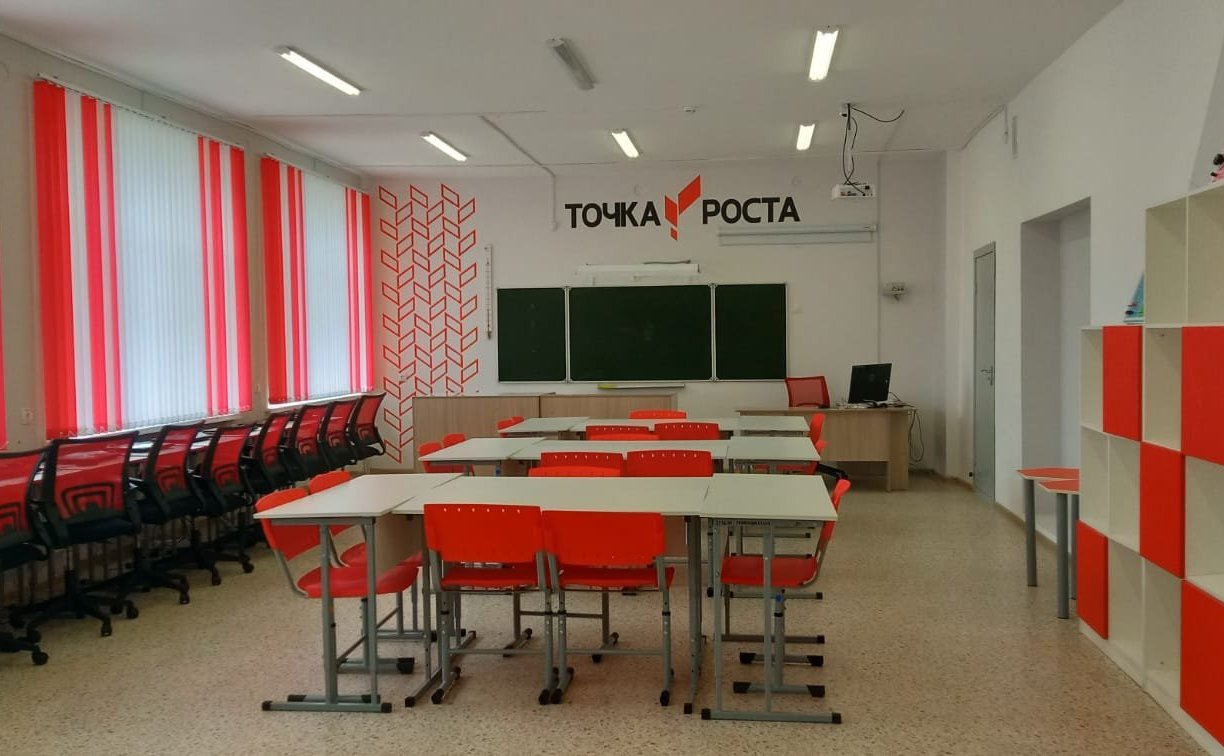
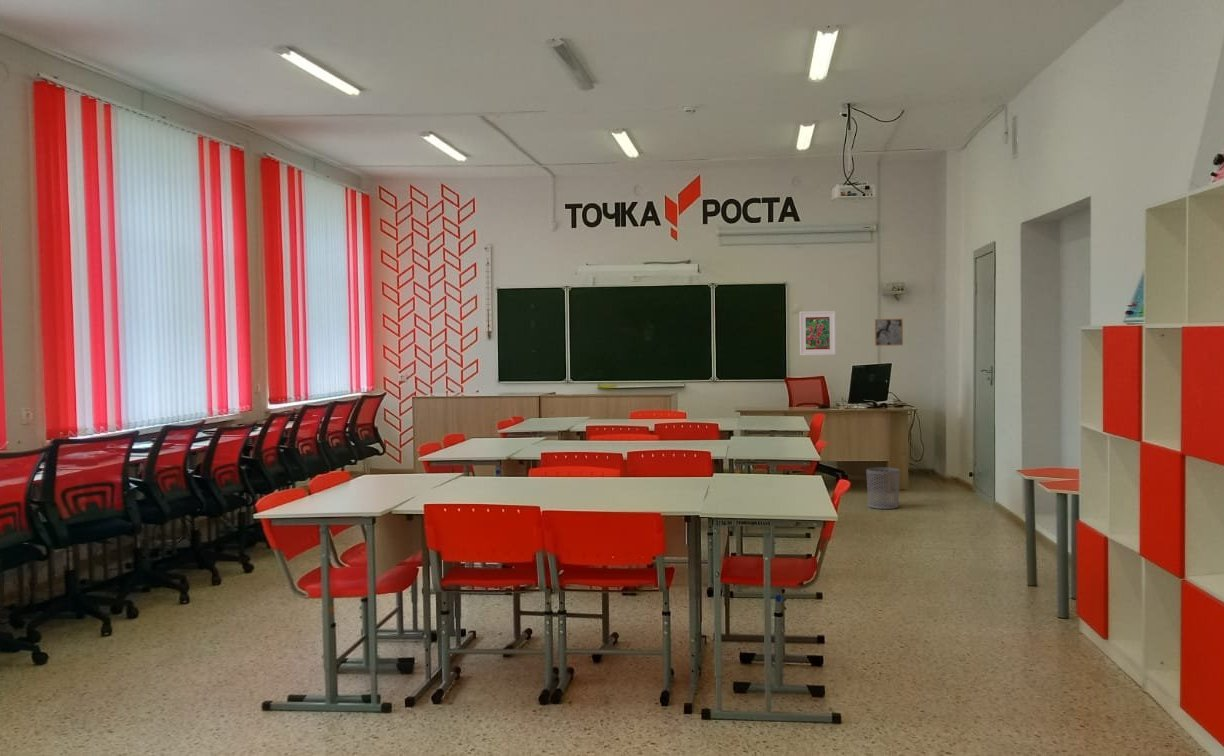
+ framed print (817, 333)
+ wall art (888, 332)
+ waste bin (883, 488)
